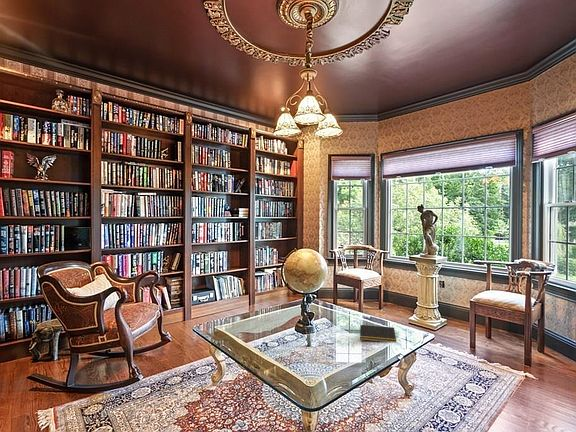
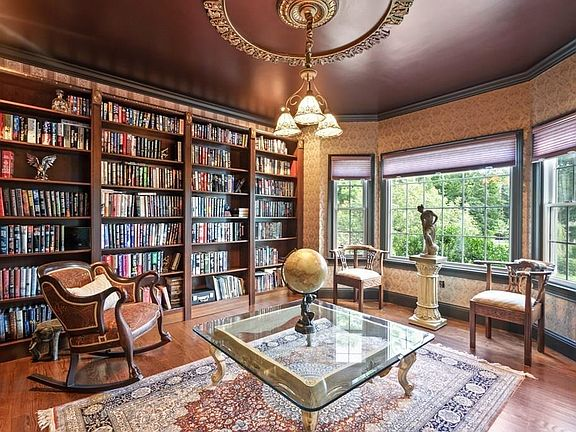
- notepad (377, 333)
